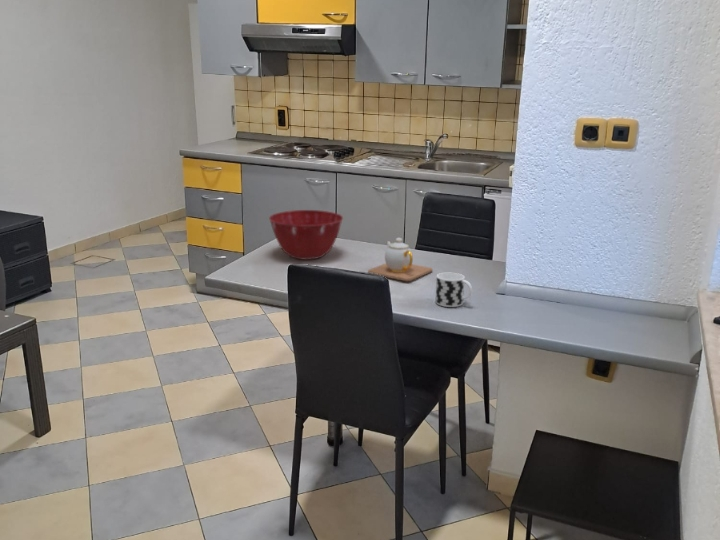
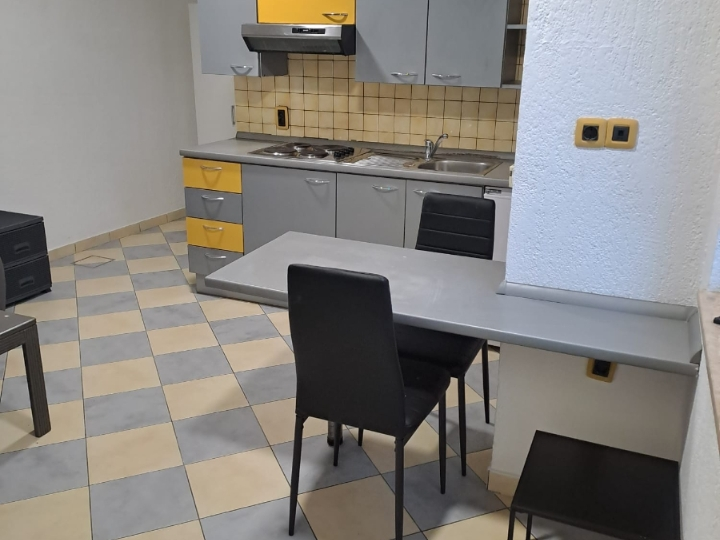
- teapot (401, 254)
- cup (454, 290)
- mixing bowl (306, 236)
